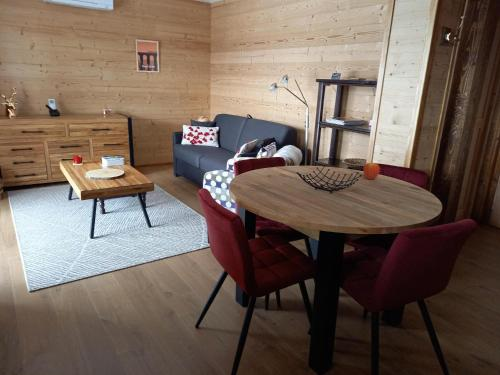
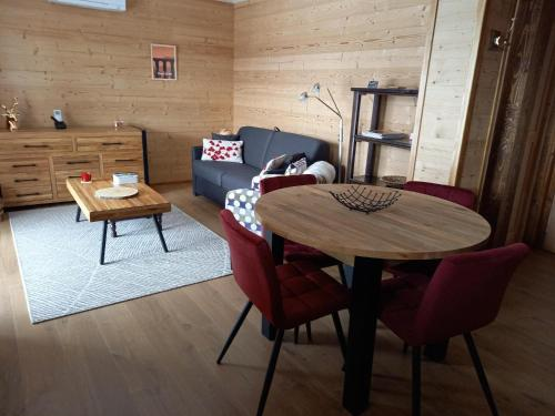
- fruit (371, 170)
